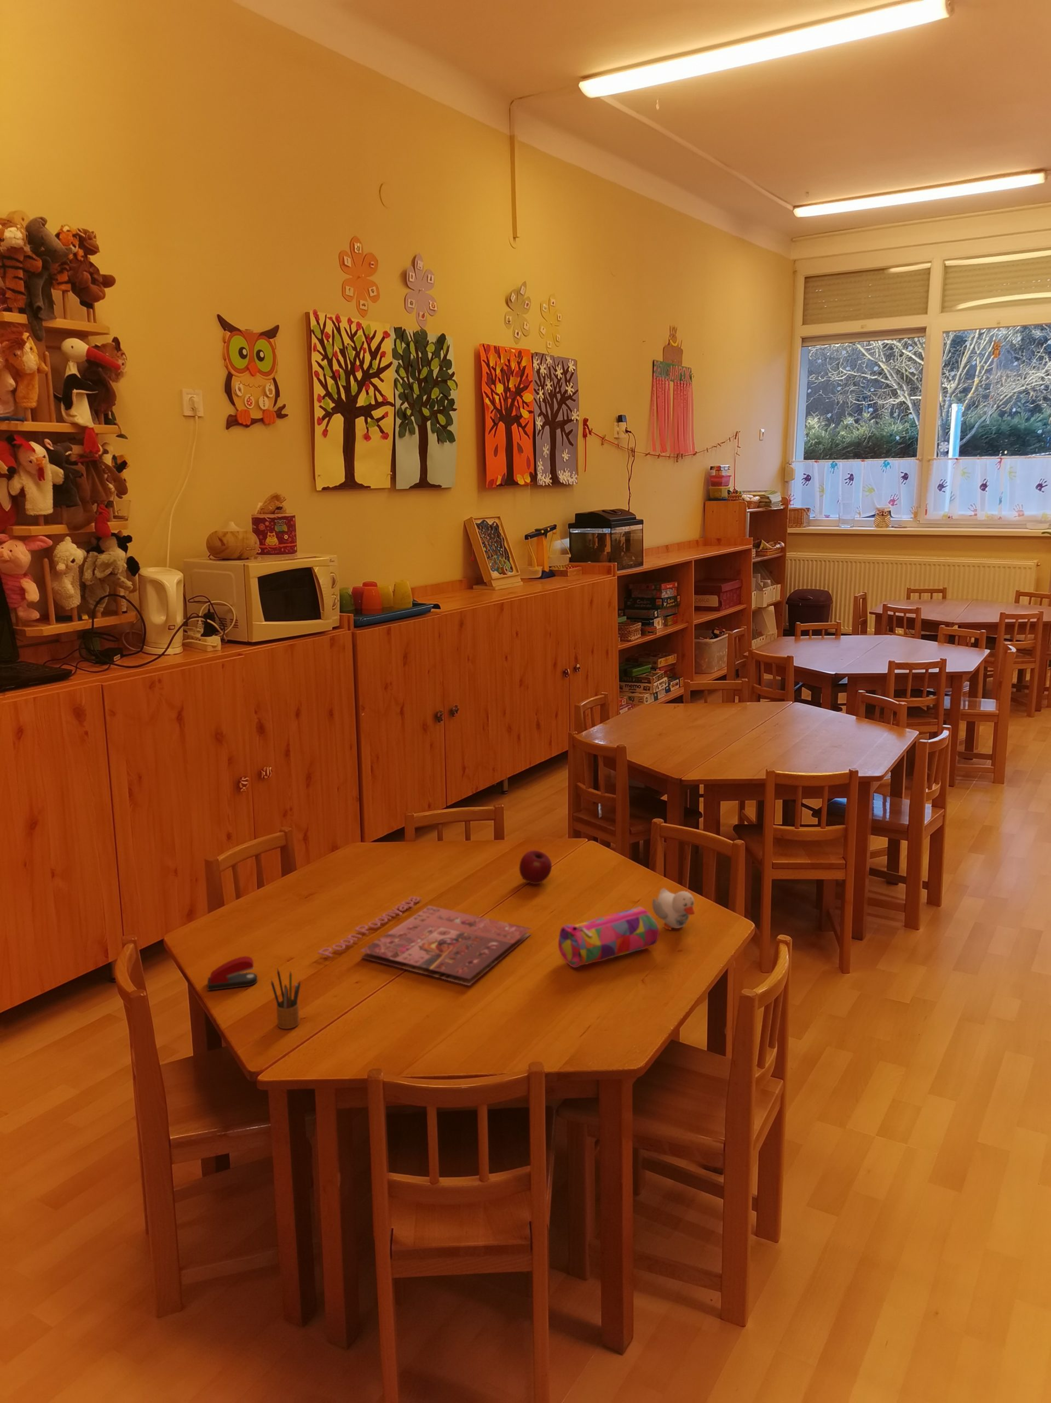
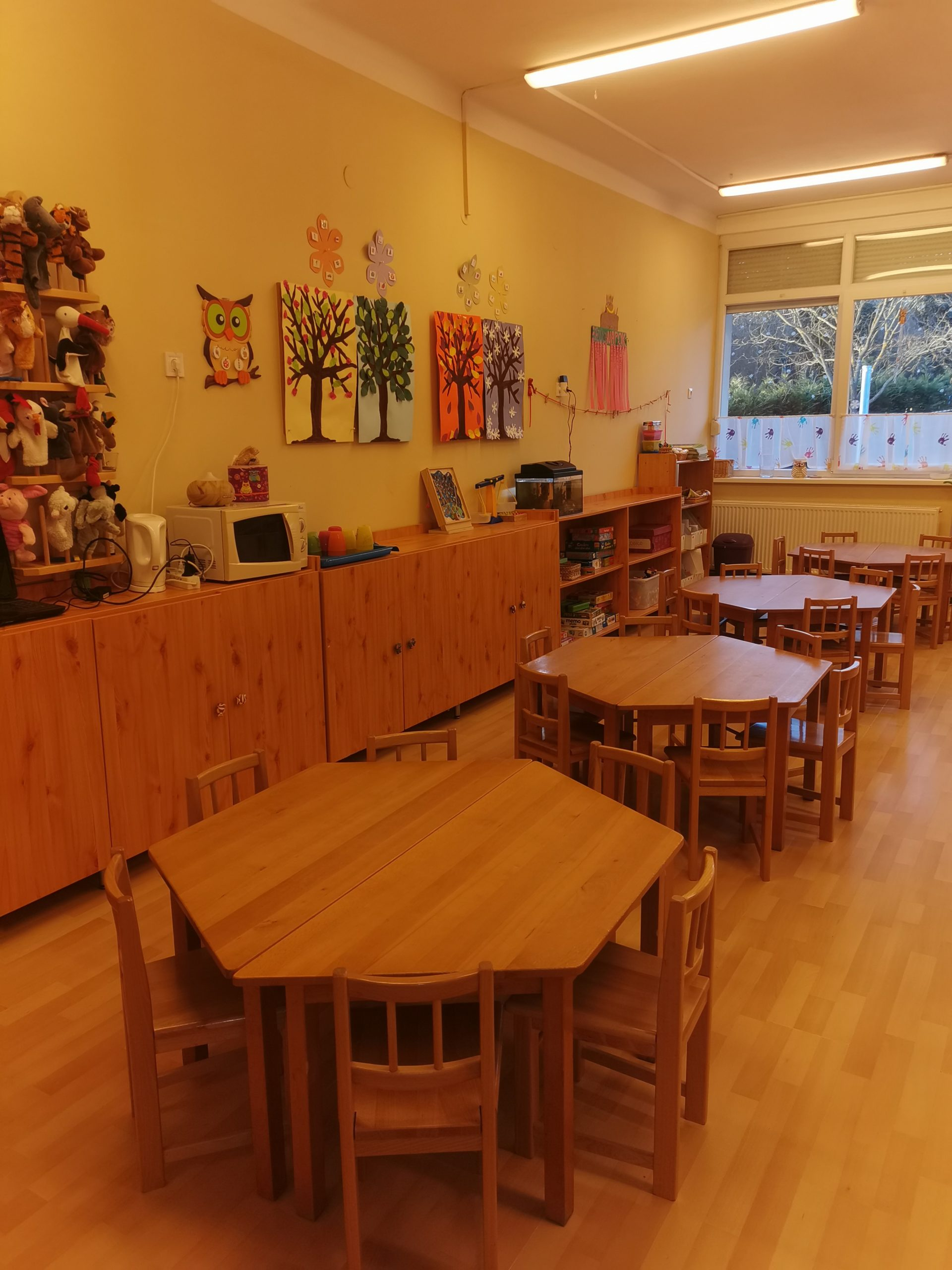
- apple (535, 867)
- pencil case (608, 936)
- cover (432, 938)
- pencil box (286, 998)
- stapler (232, 972)
- toy duck (677, 908)
